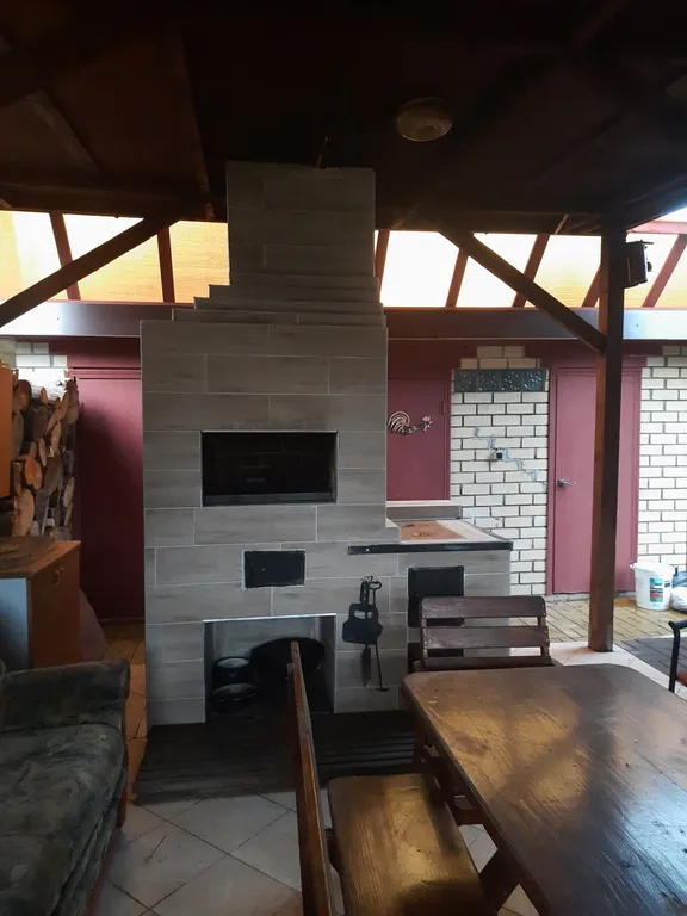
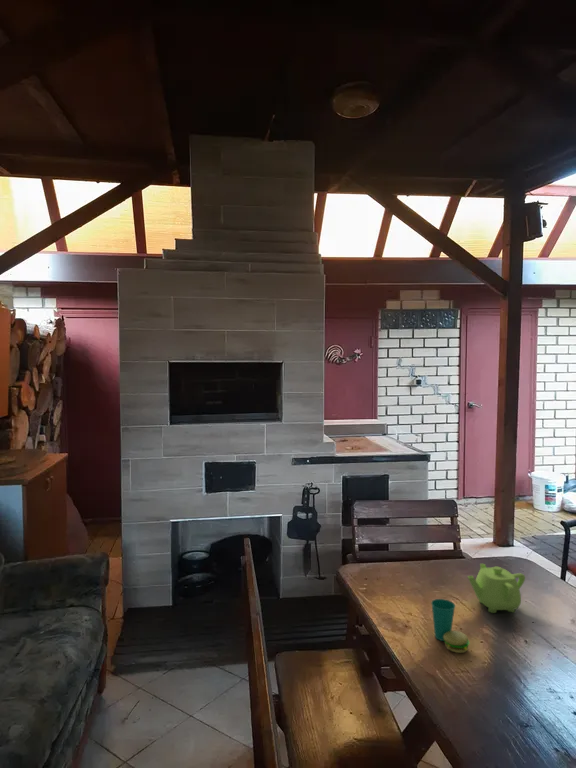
+ teapot (496, 586)
+ cup (449, 625)
